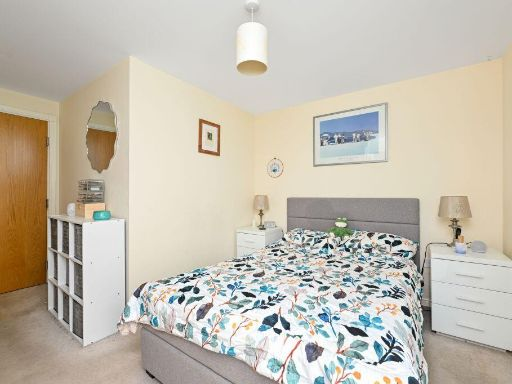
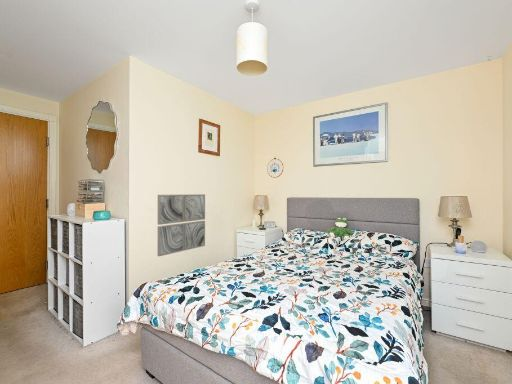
+ wall art (183, 223)
